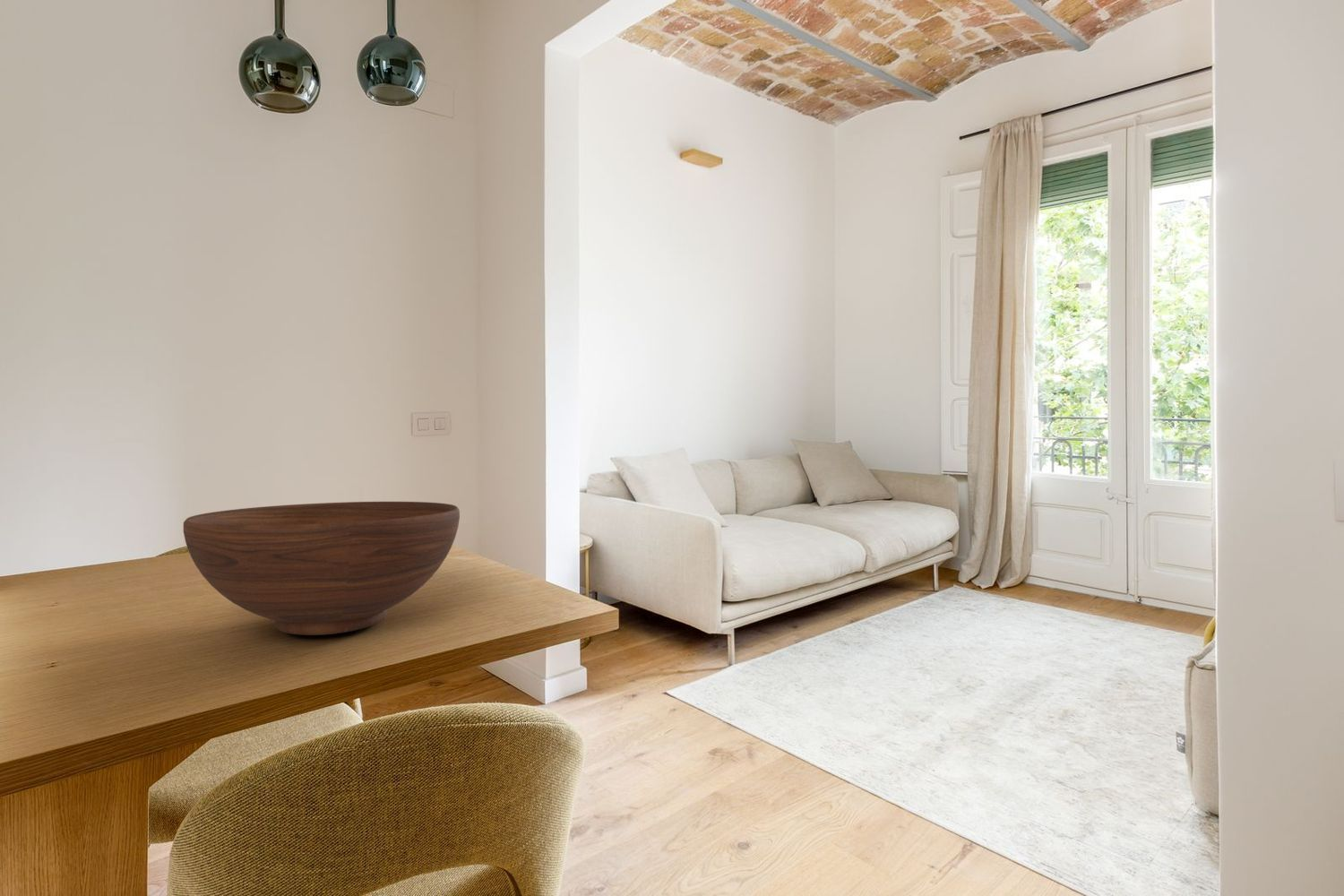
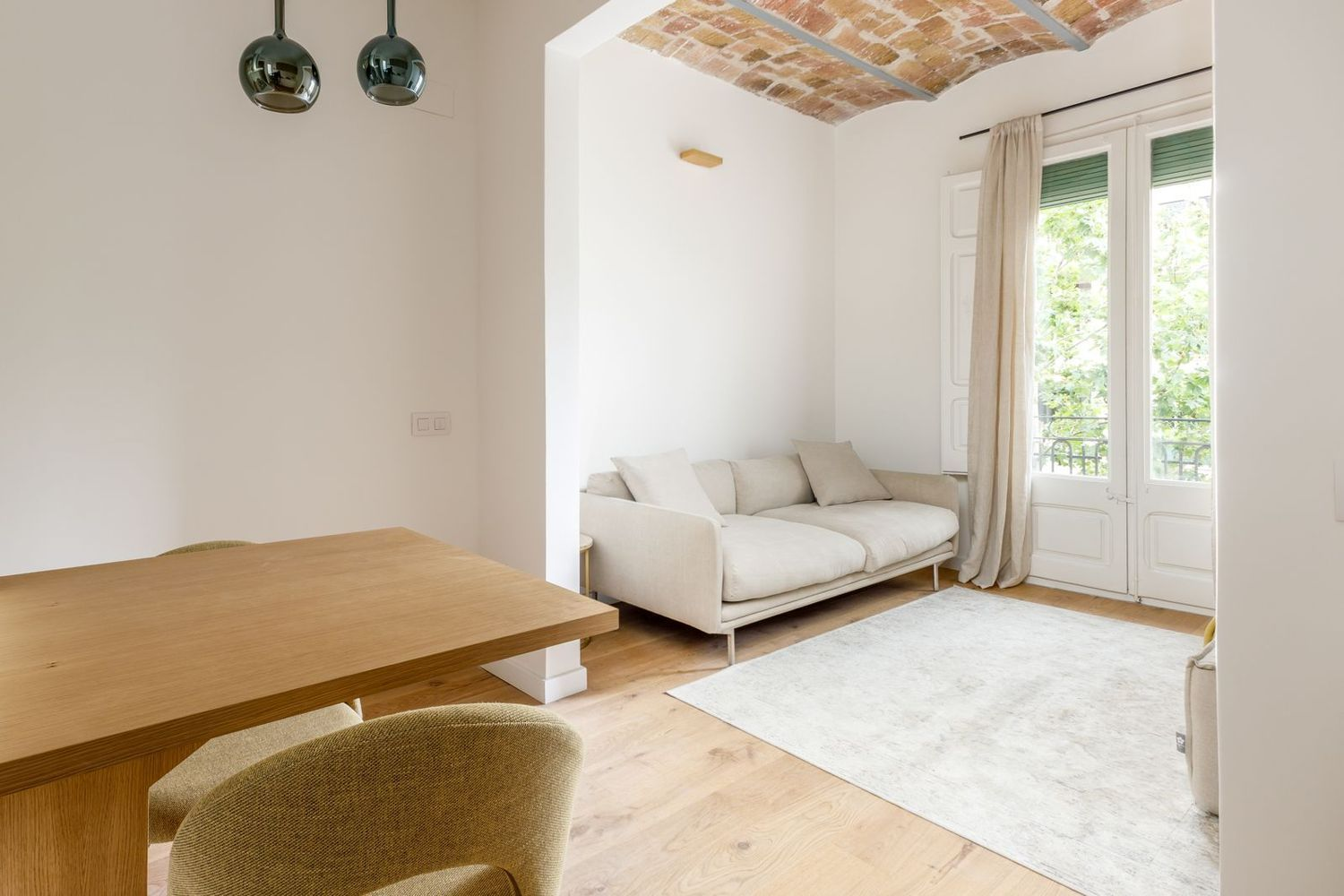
- fruit bowl (332, 568)
